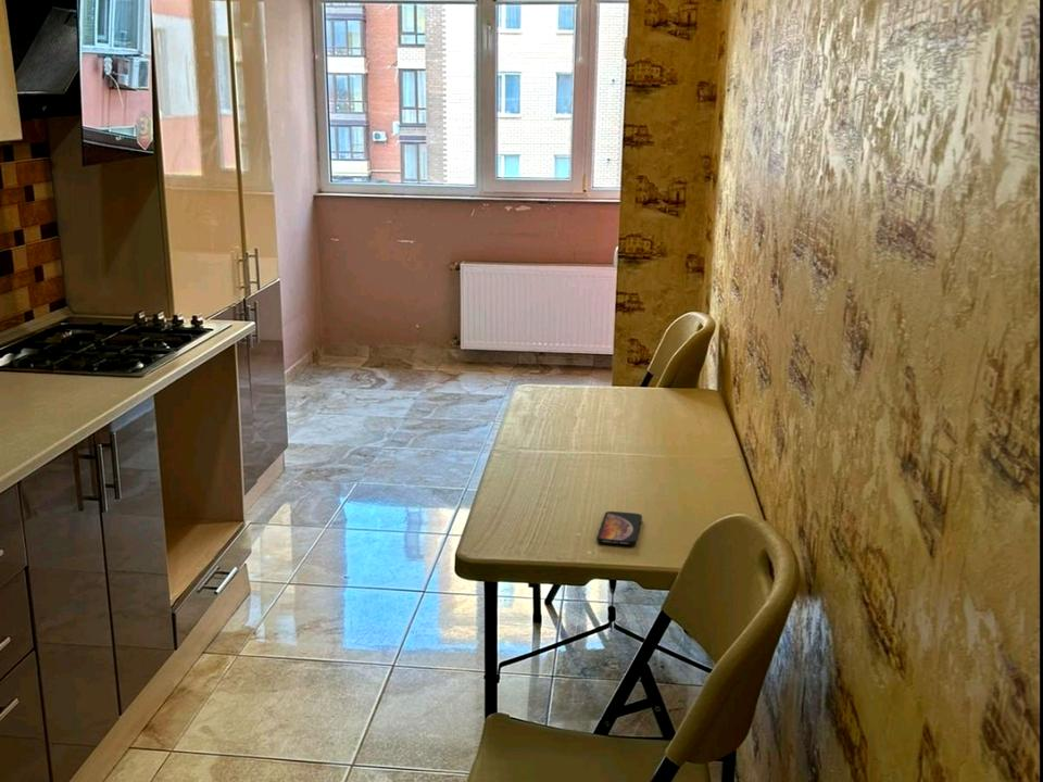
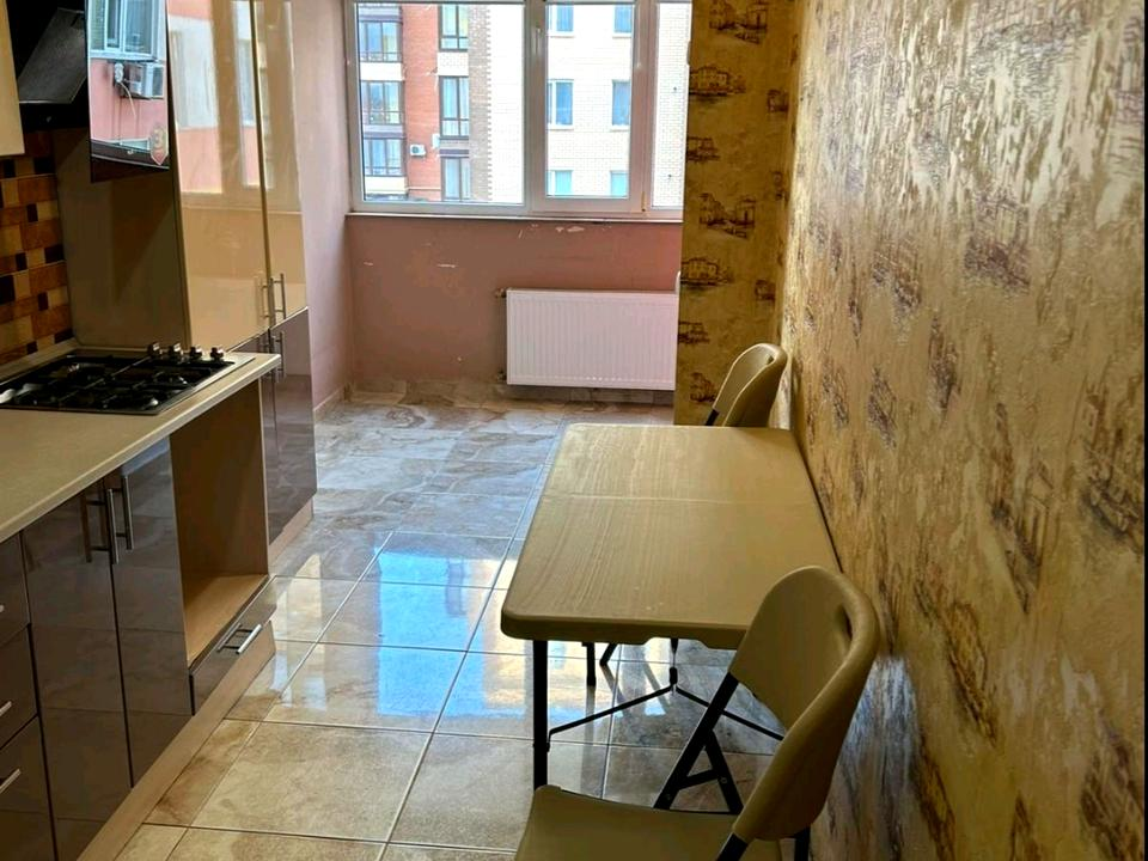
- smartphone (619, 527)
